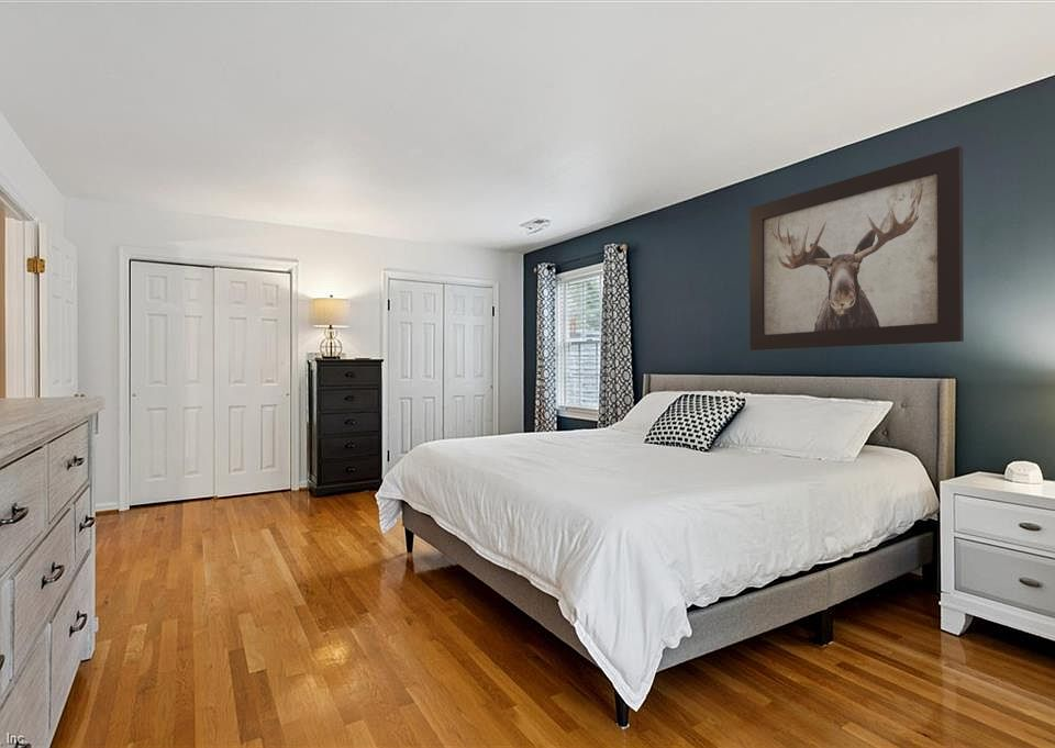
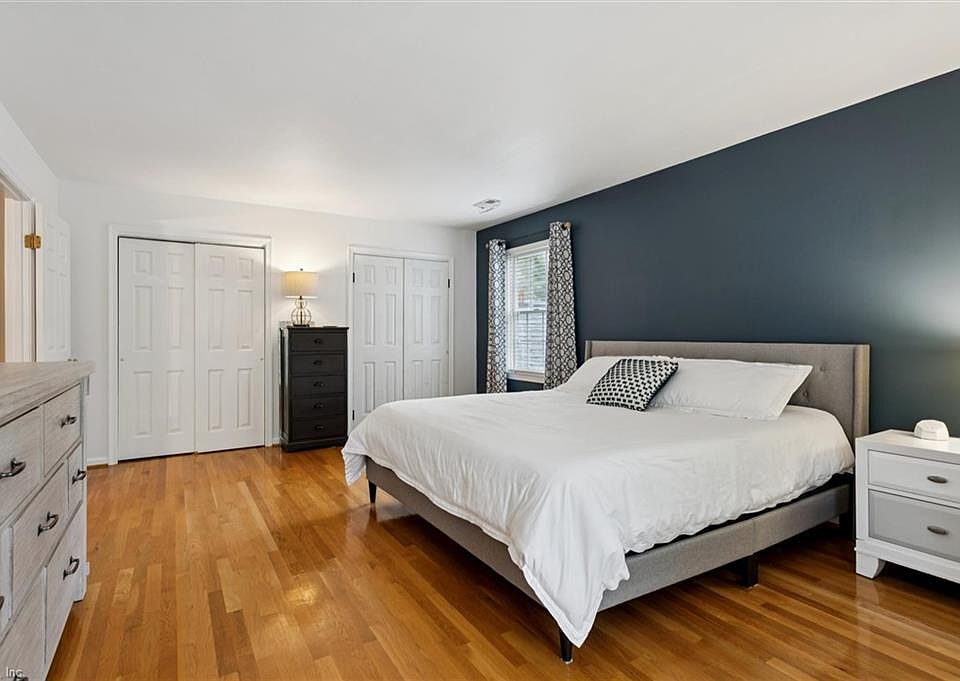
- wall art (840, 264)
